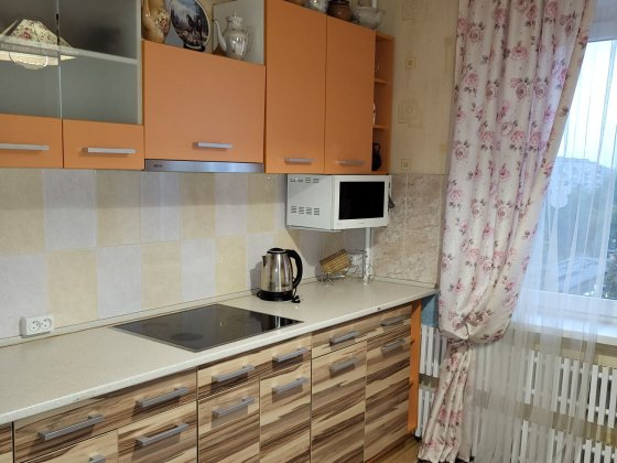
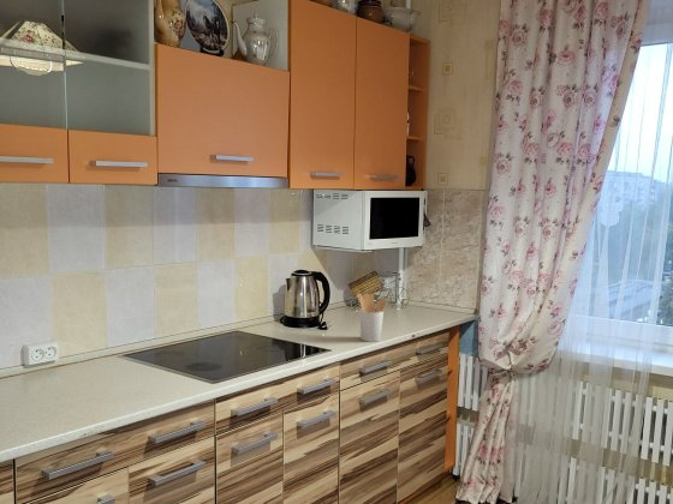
+ utensil holder (369, 316)
